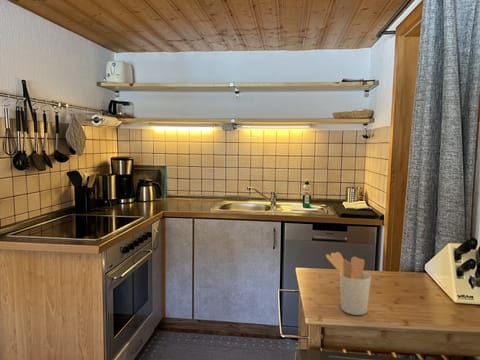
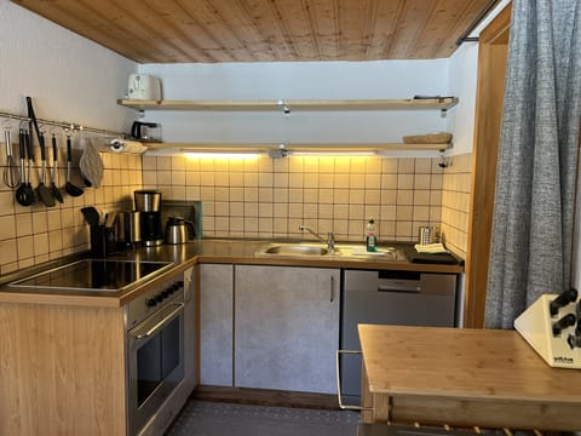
- utensil holder (347, 281)
